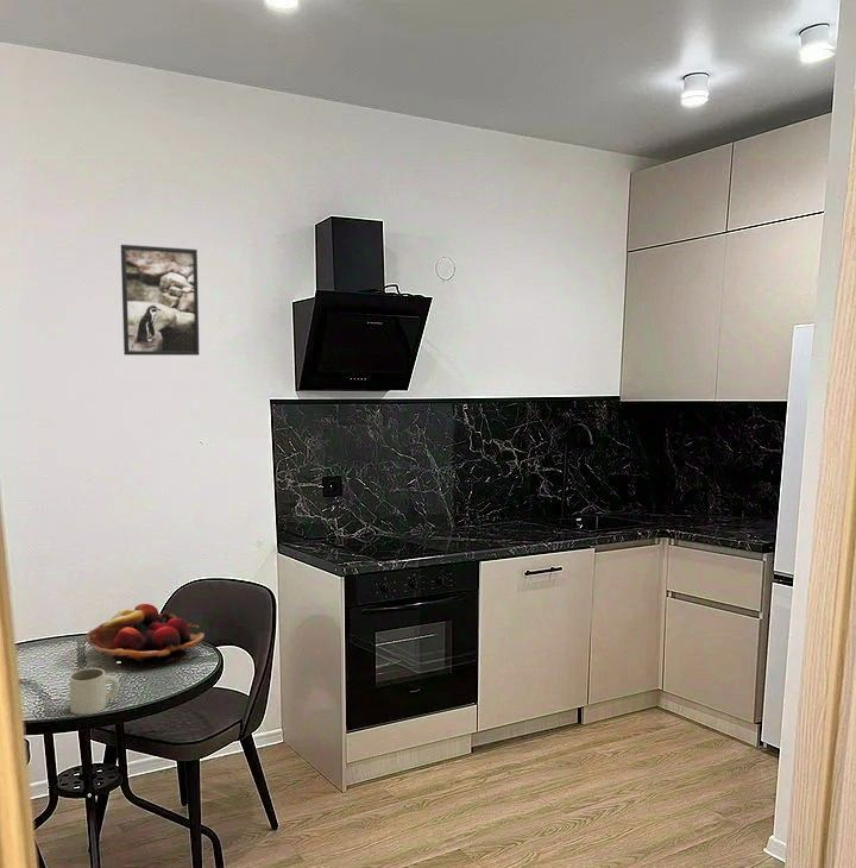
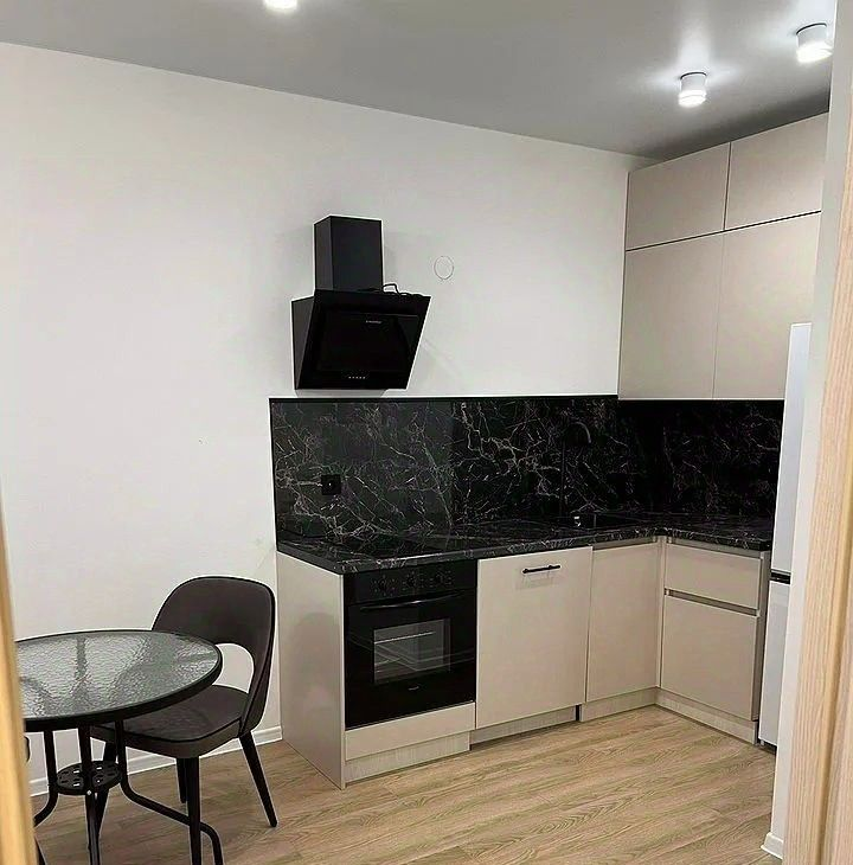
- mug (95, 688)
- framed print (160, 301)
- fruit basket (141, 633)
